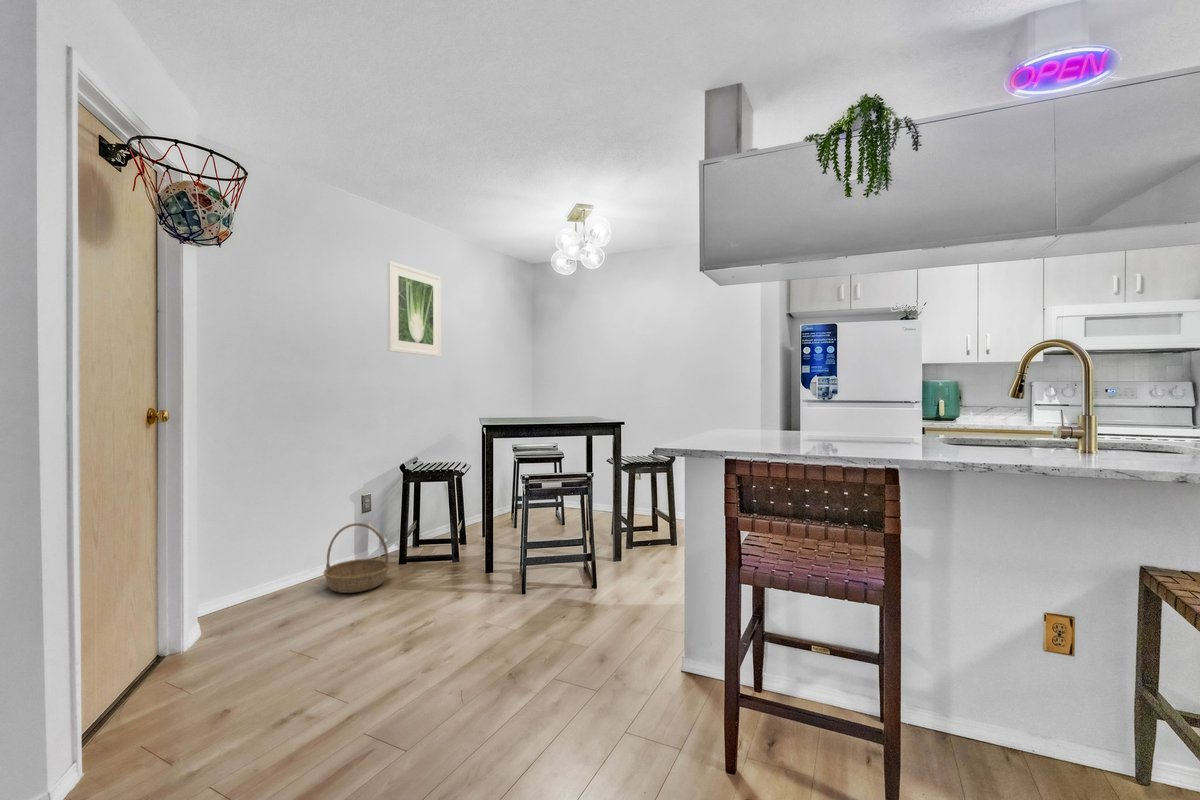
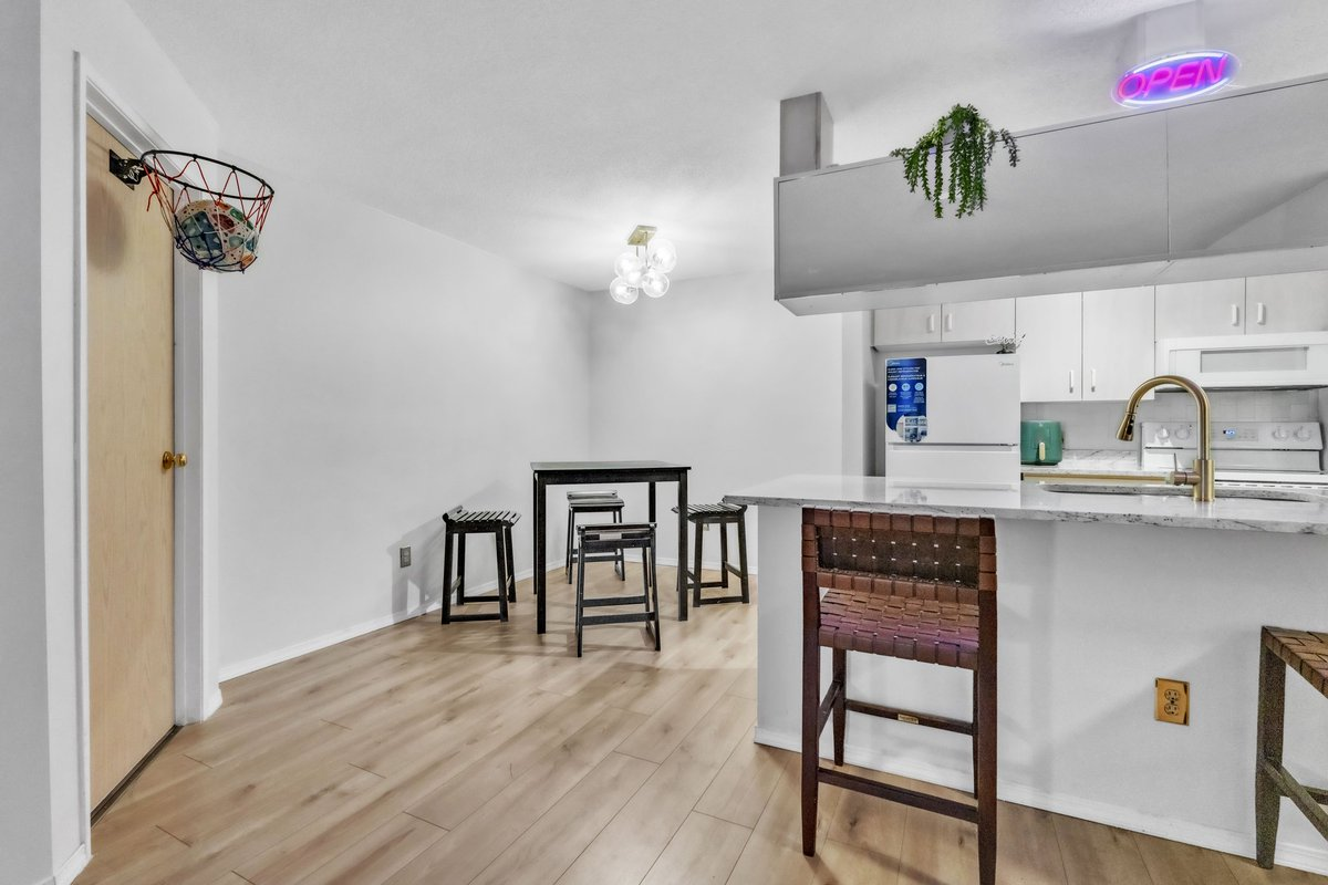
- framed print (415, 311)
- basket (357, 559)
